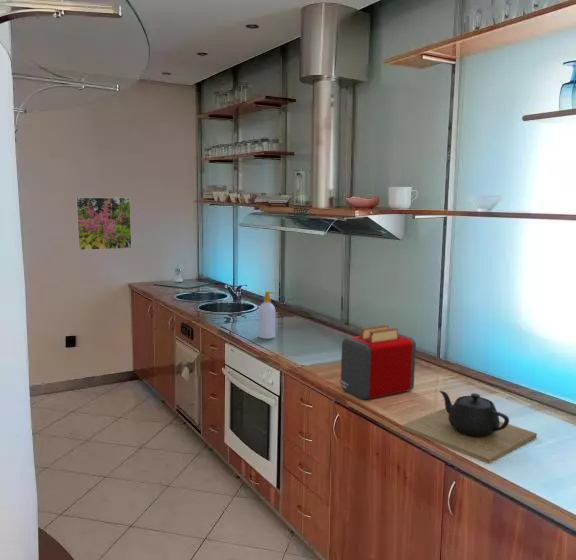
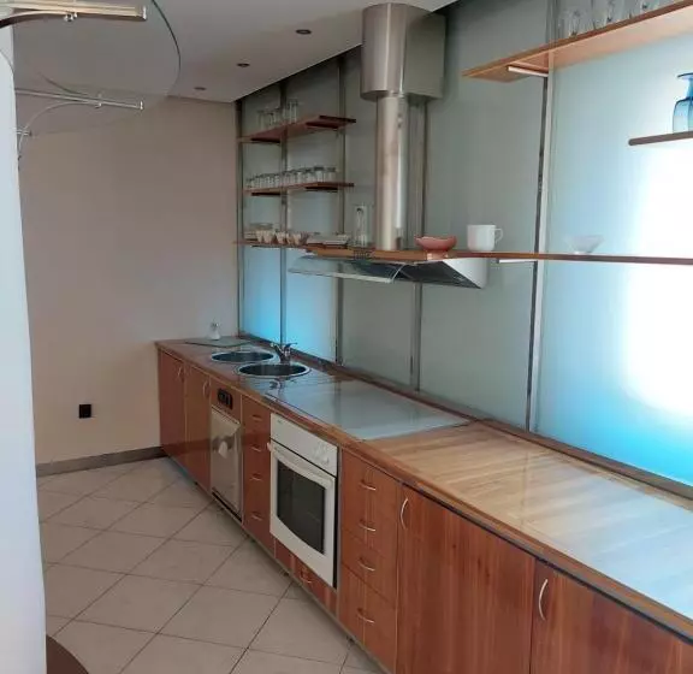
- teapot (469, 413)
- toaster (378, 359)
- soap bottle (267, 314)
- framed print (104, 223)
